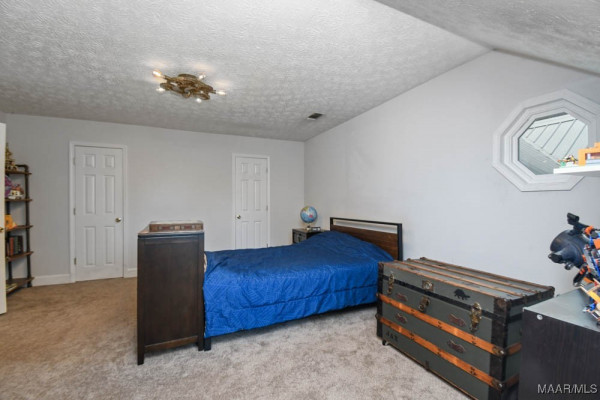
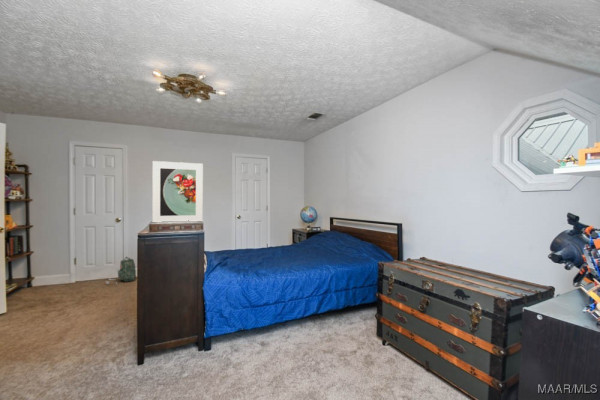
+ backpack (124, 269)
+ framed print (178, 192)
